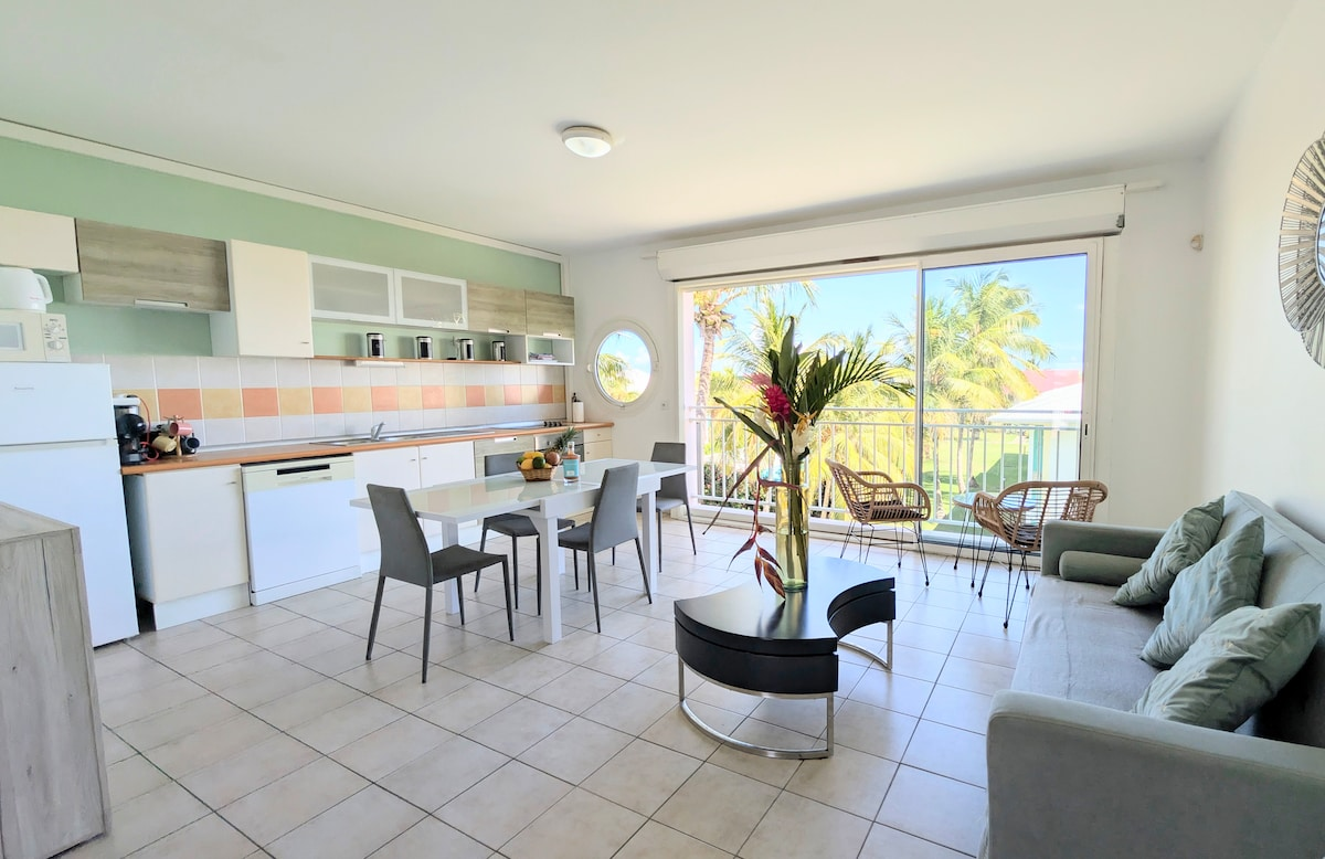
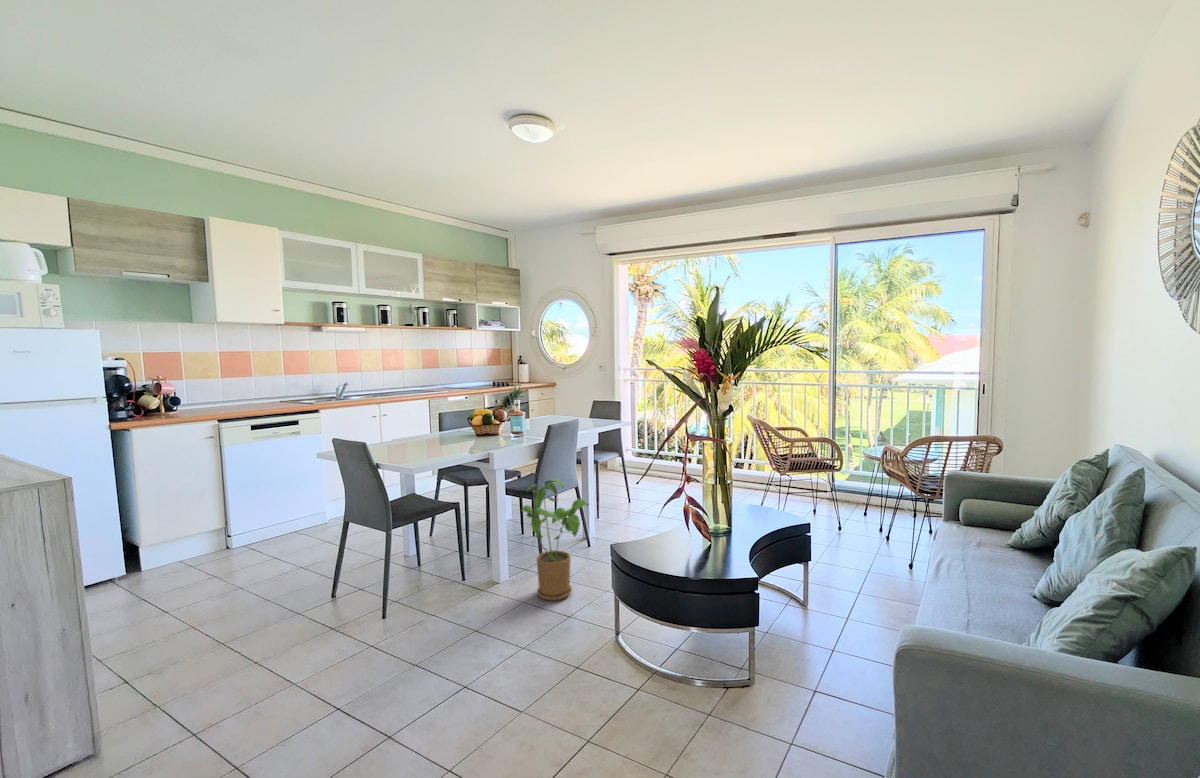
+ house plant (556, 537)
